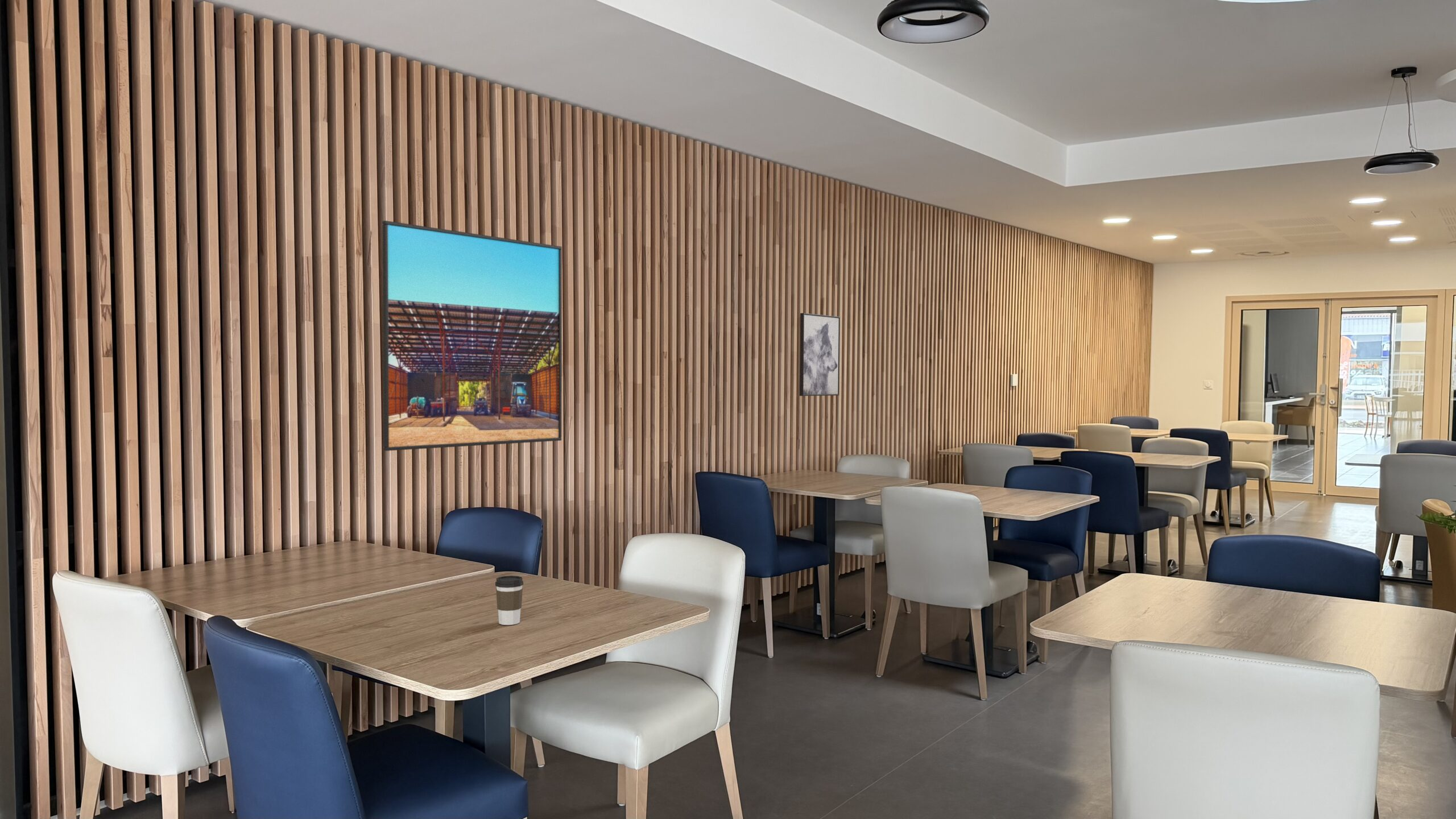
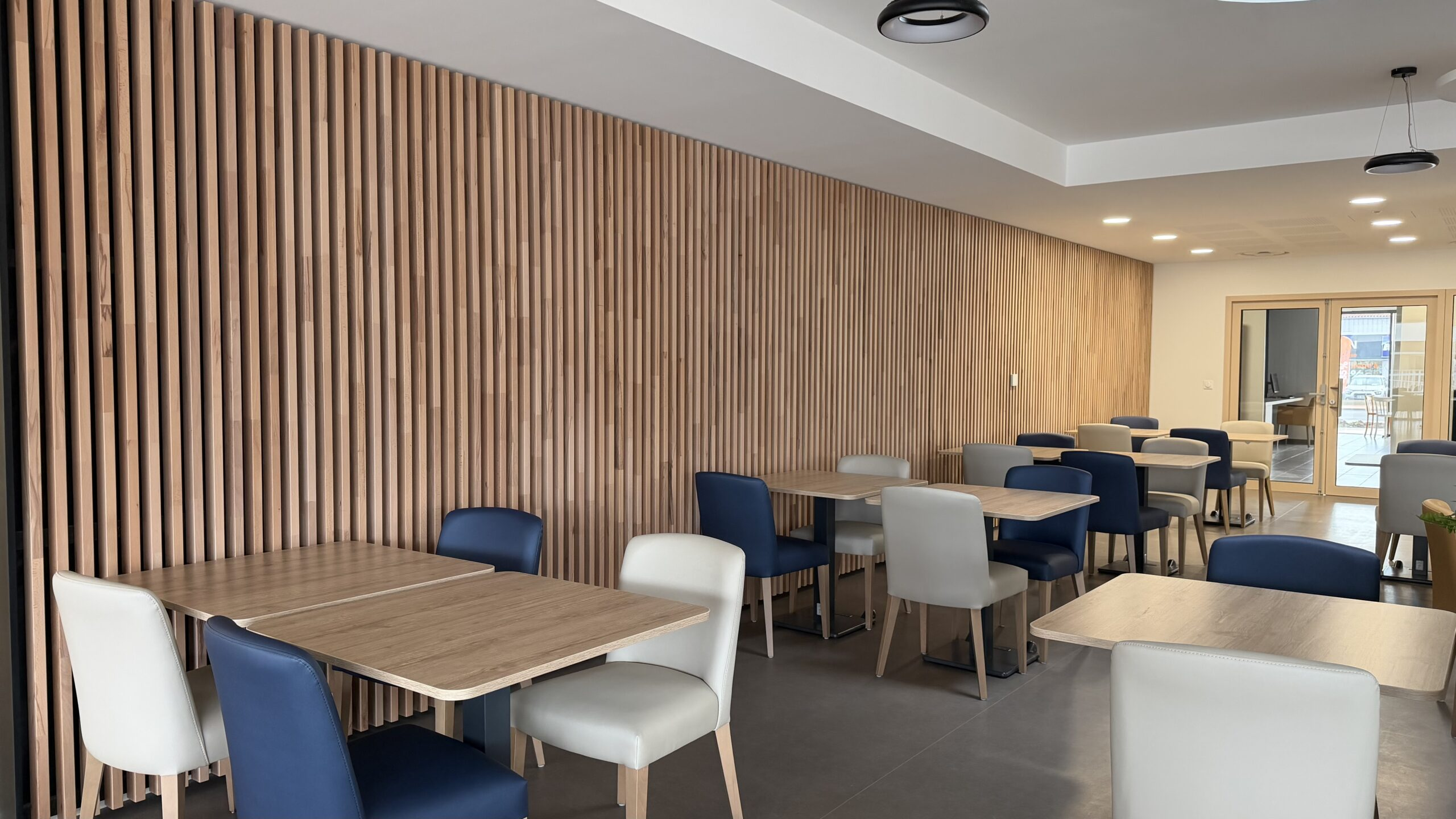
- coffee cup (509, 600)
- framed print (479, 340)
- wall art (820, 355)
